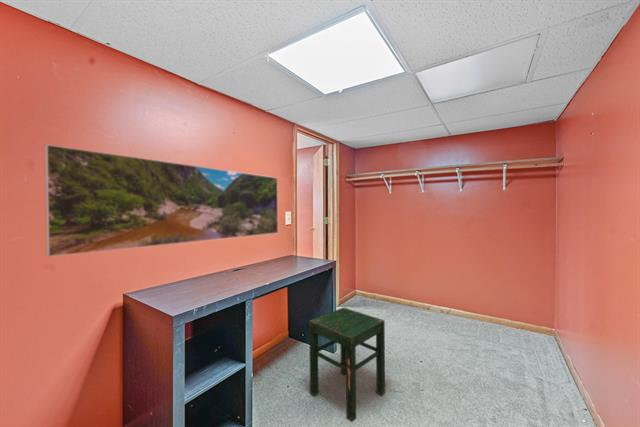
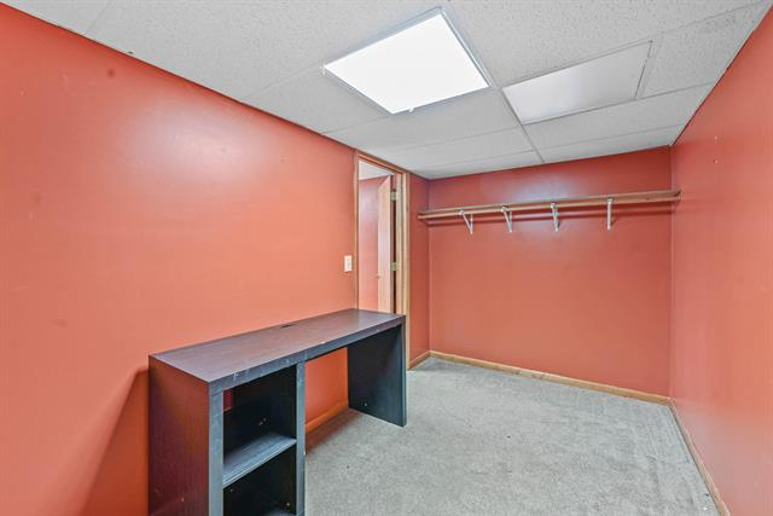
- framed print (200, 203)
- stool (347, 357)
